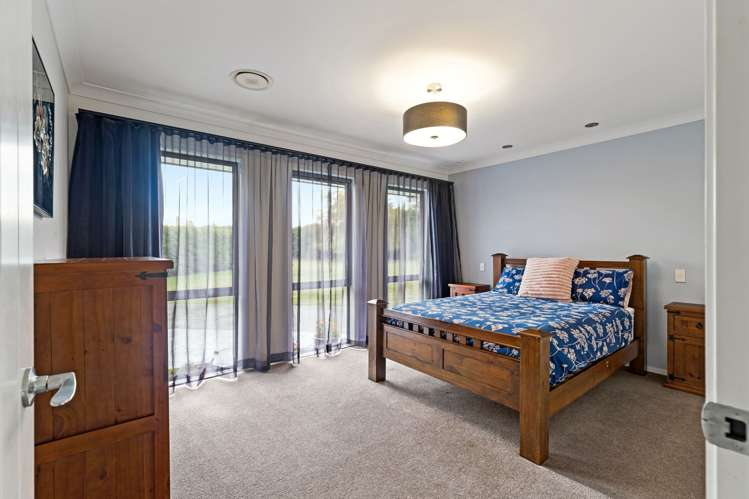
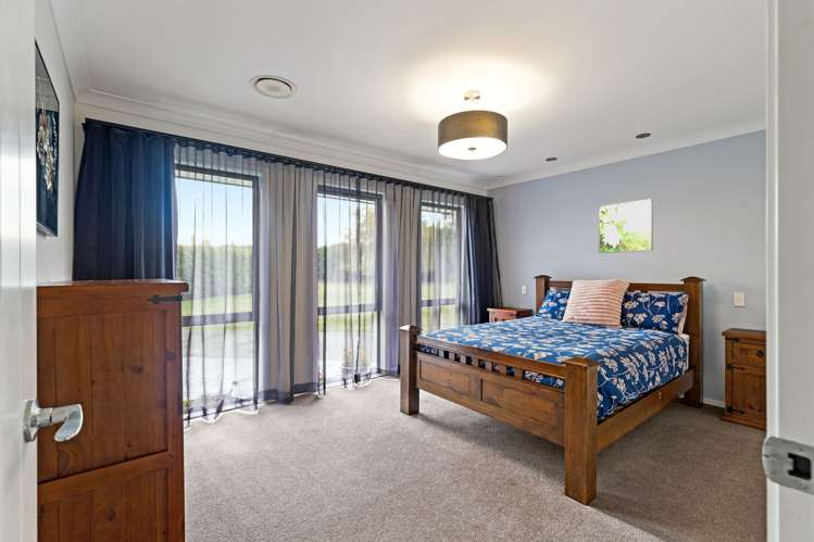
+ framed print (624, 227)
